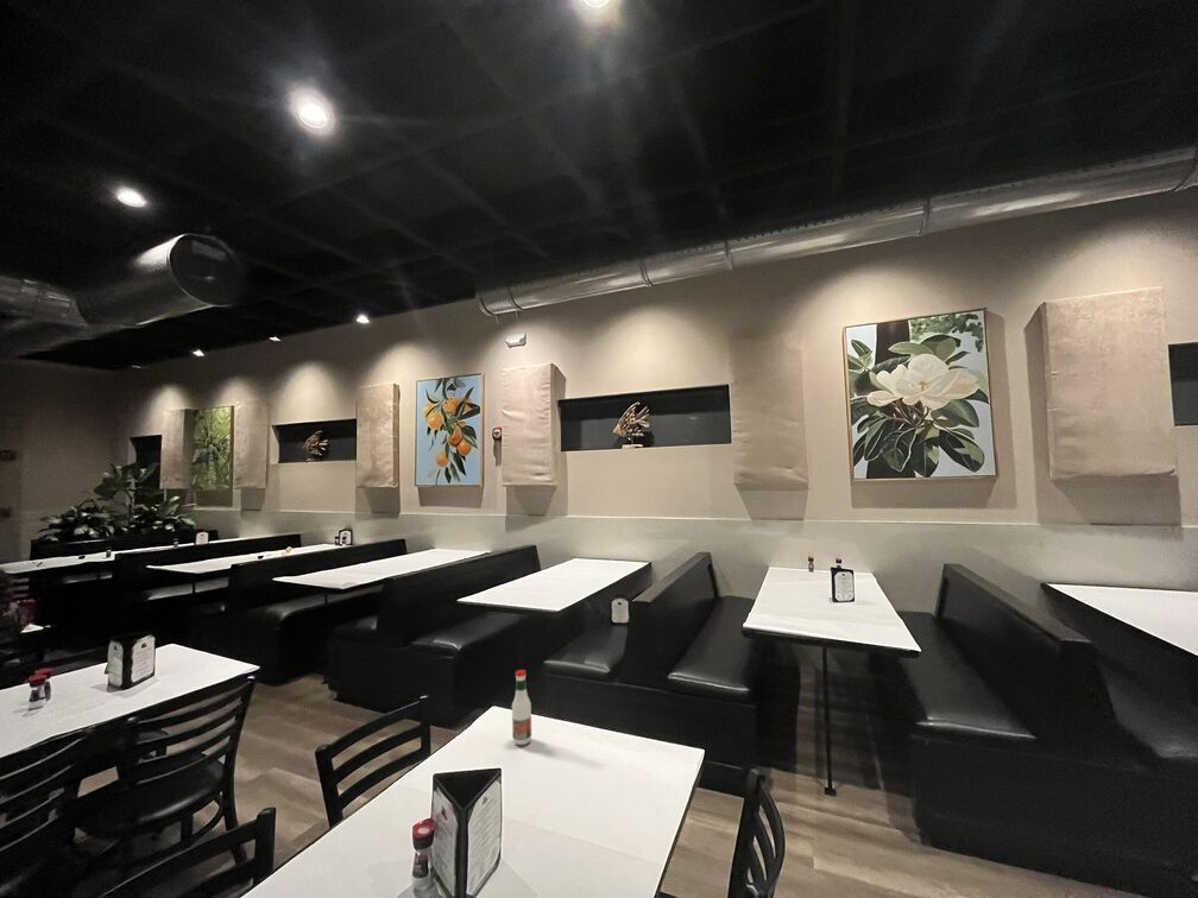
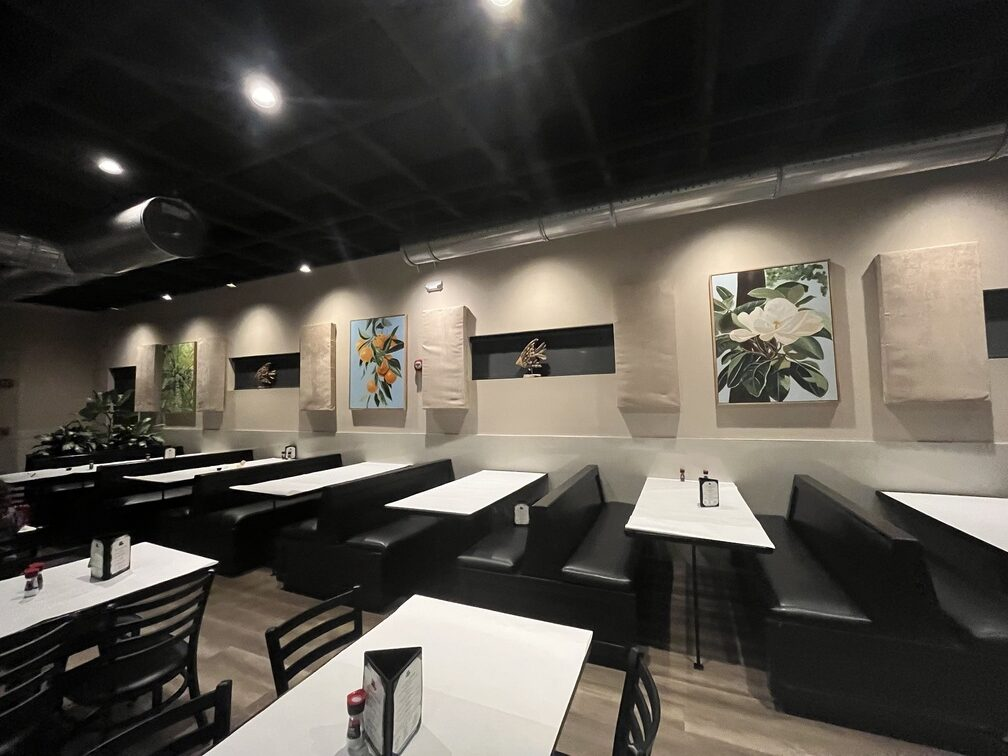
- tabasco sauce (521, 706)
